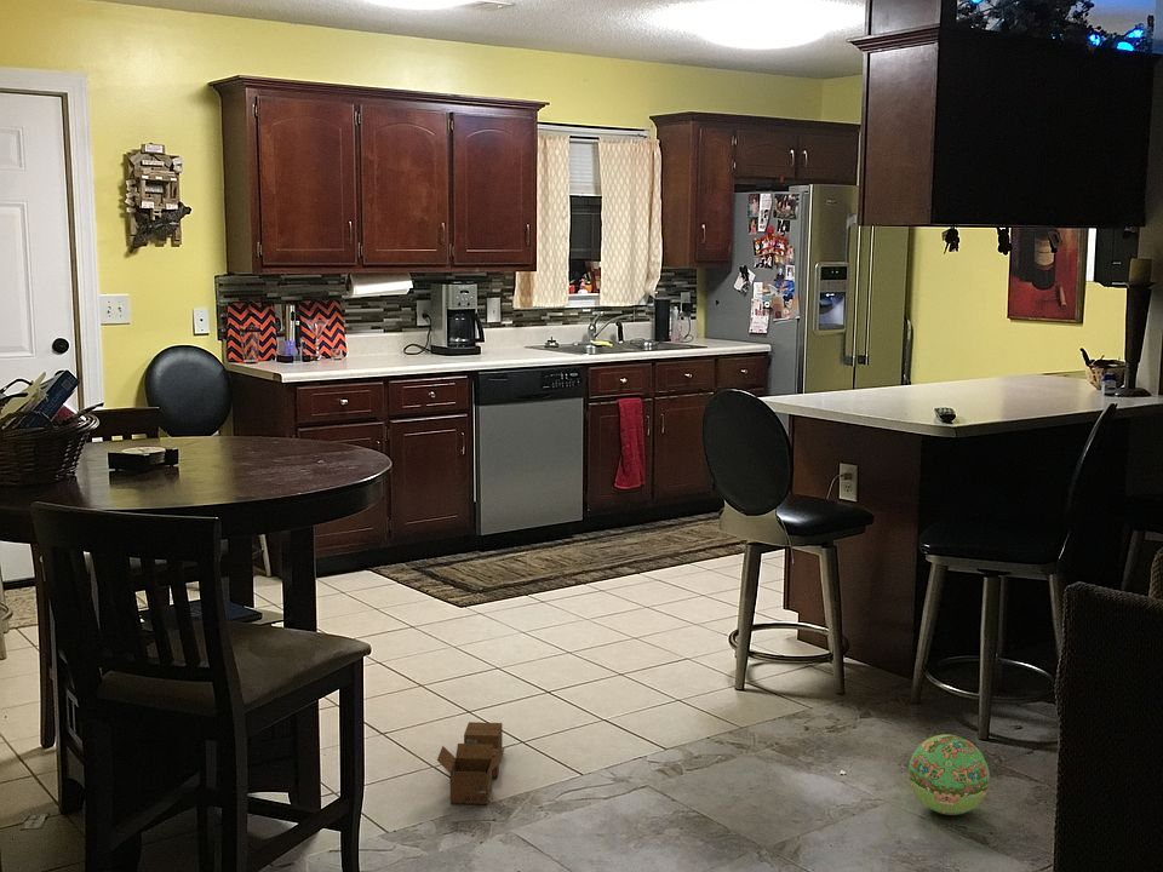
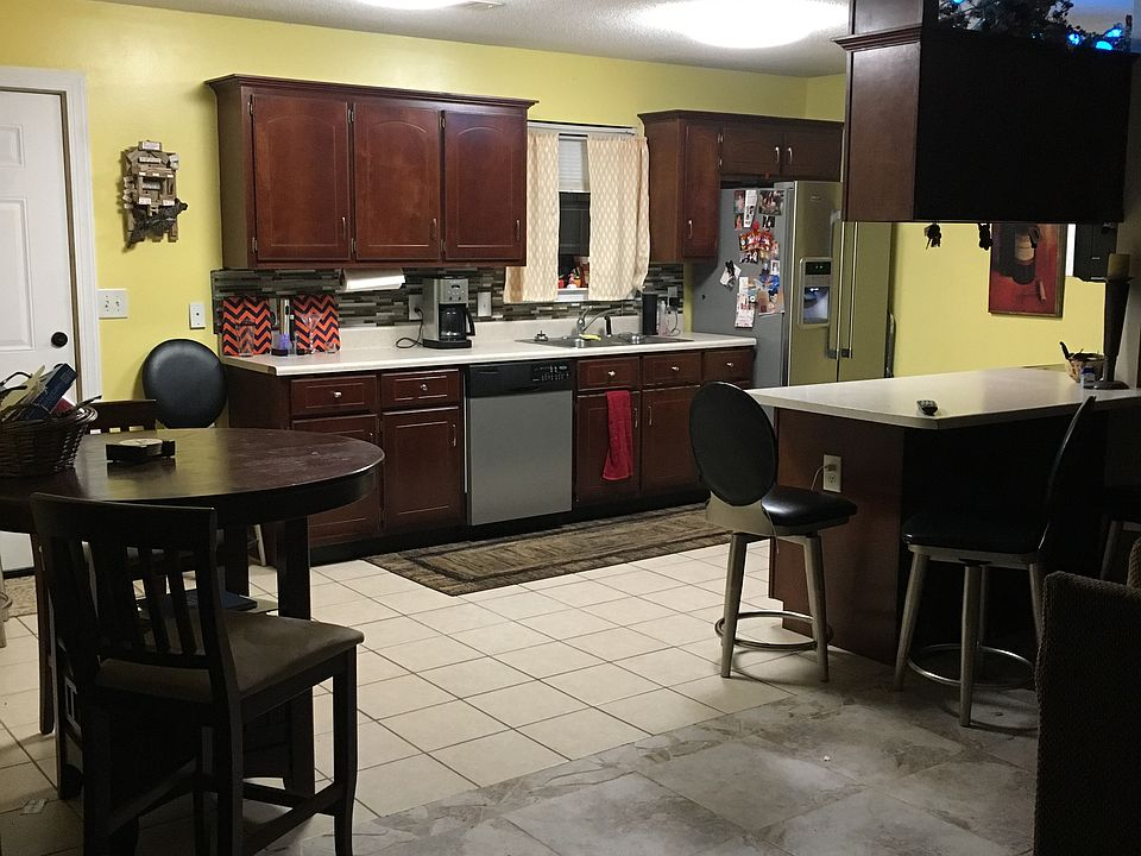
- cardboard box (476, 758)
- ball (949, 774)
